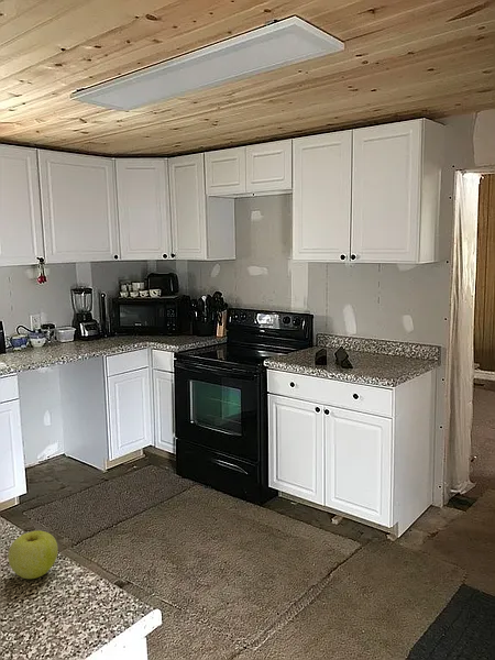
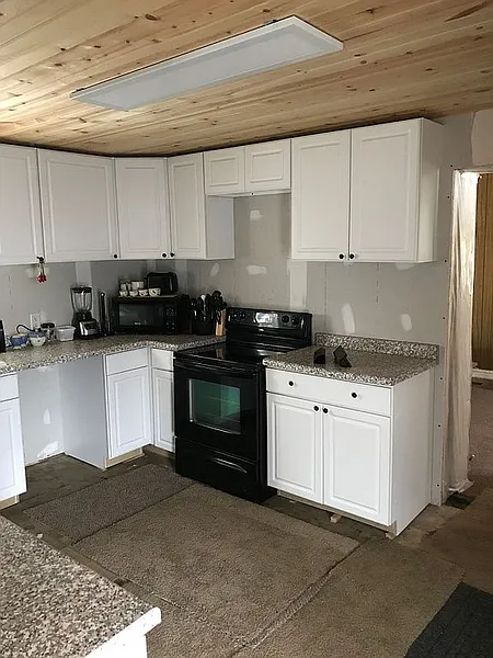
- apple (33, 556)
